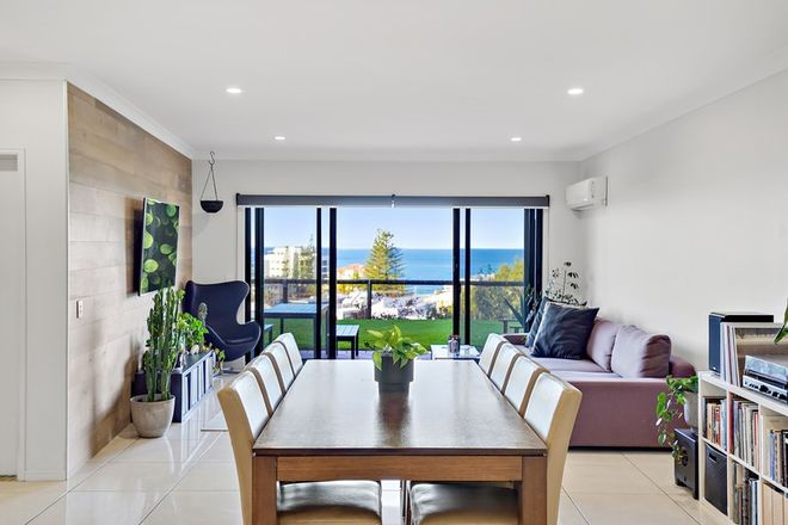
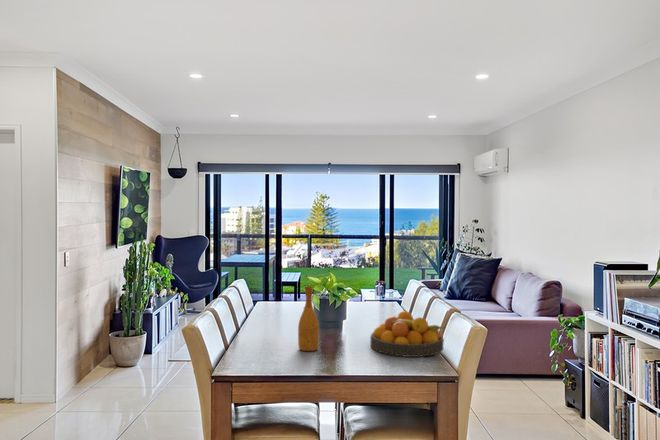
+ fruit bowl (406, 331)
+ wine bottle (308, 317)
